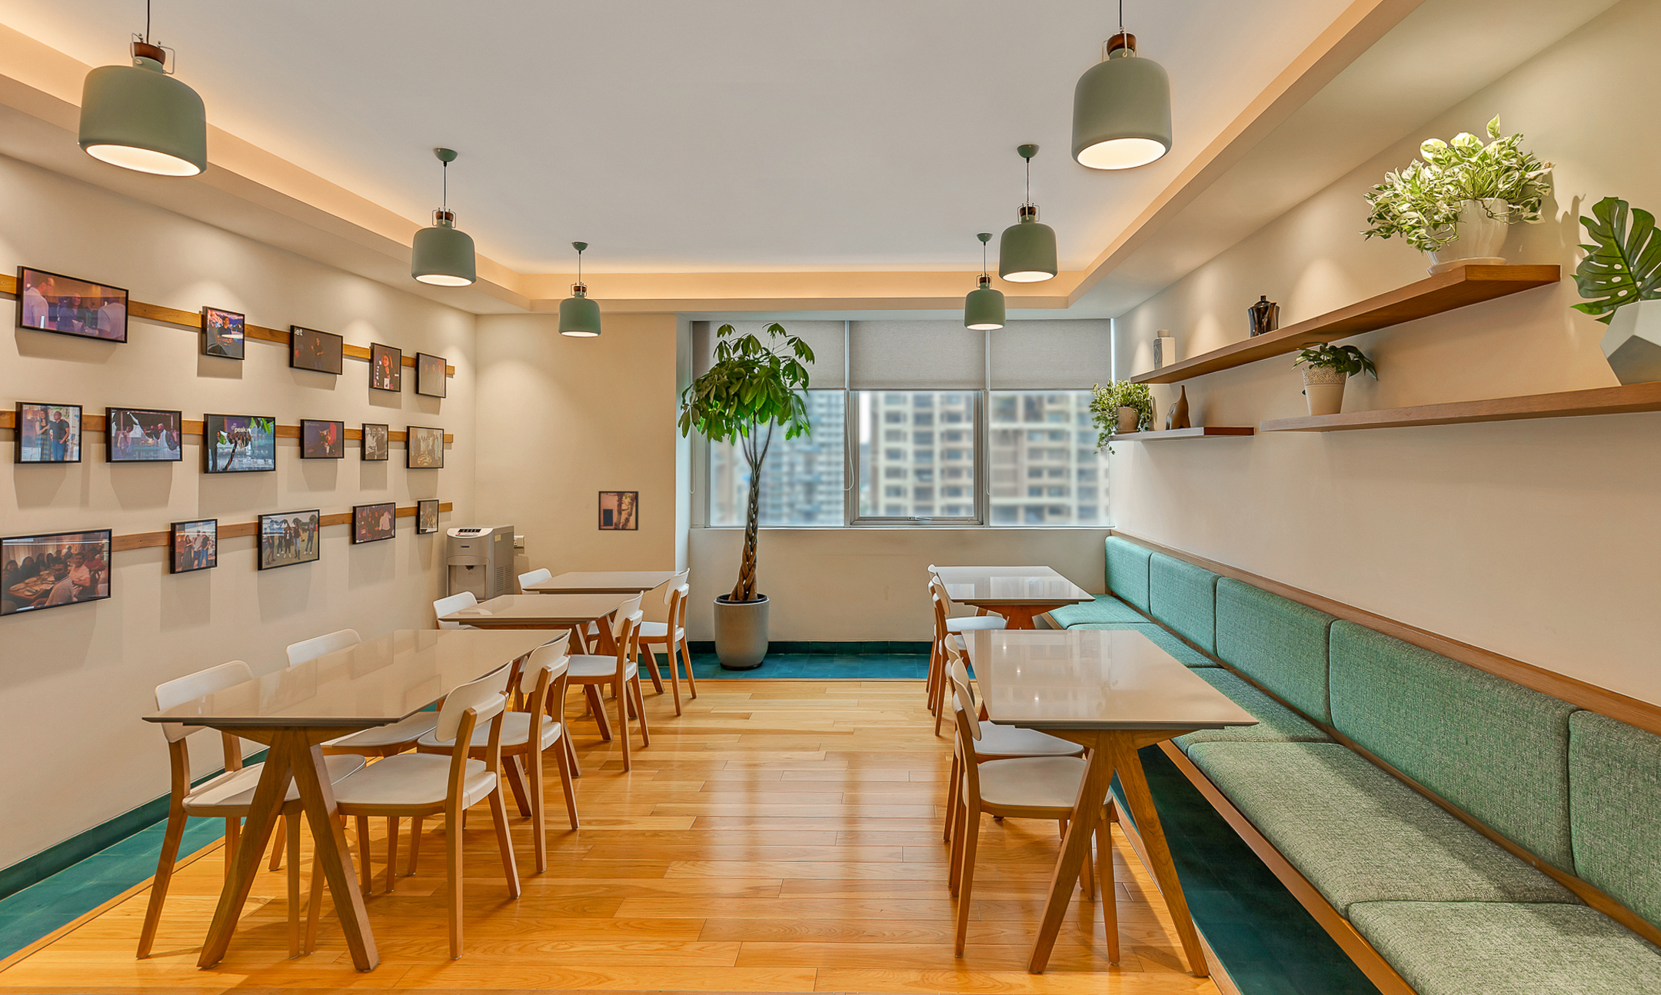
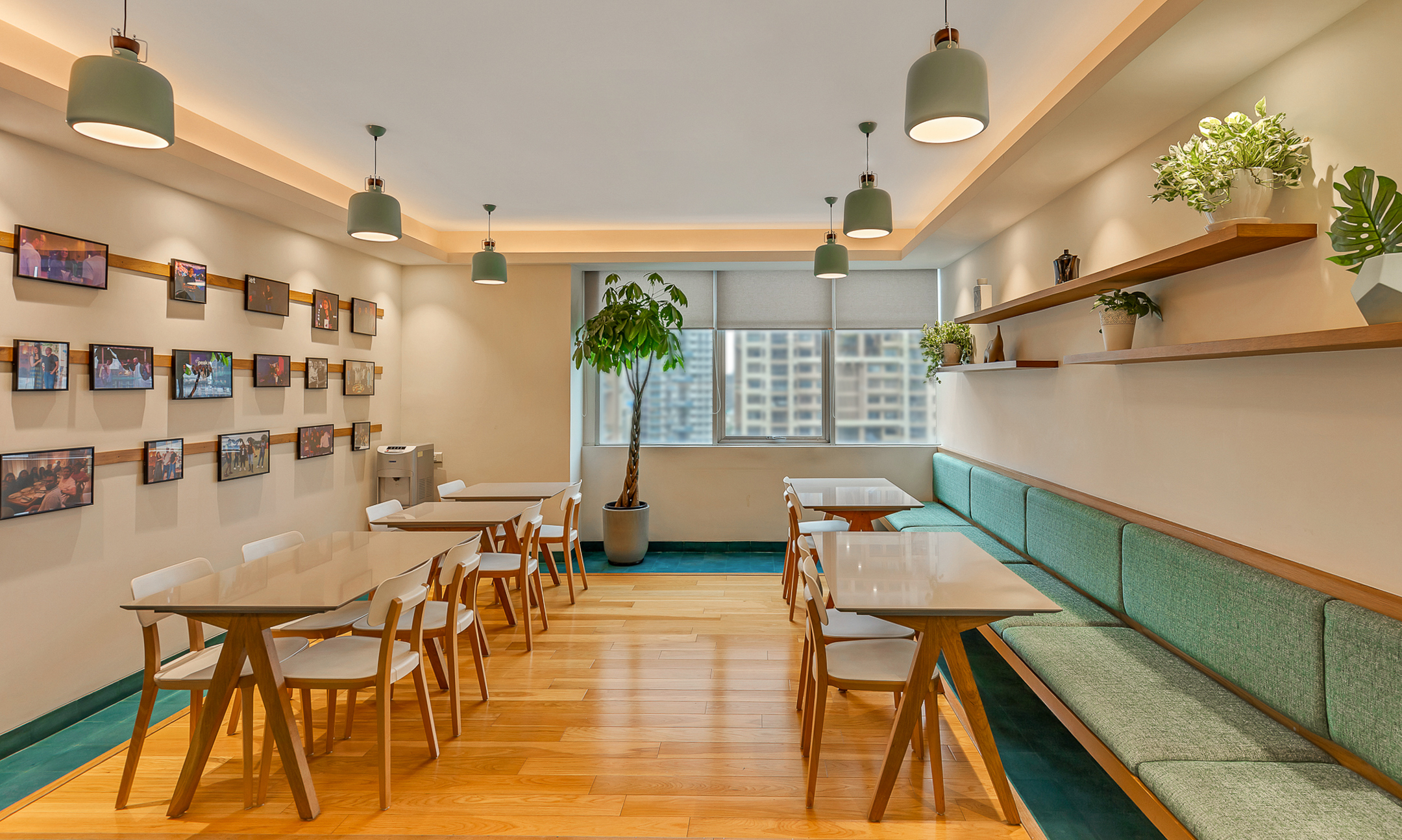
- wall art (618, 511)
